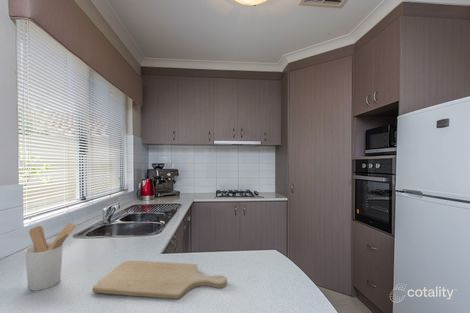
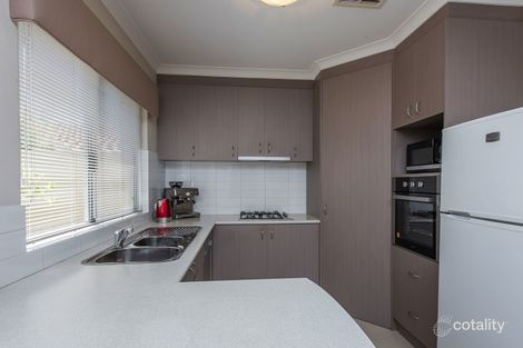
- chopping board (166, 278)
- utensil holder (53, 253)
